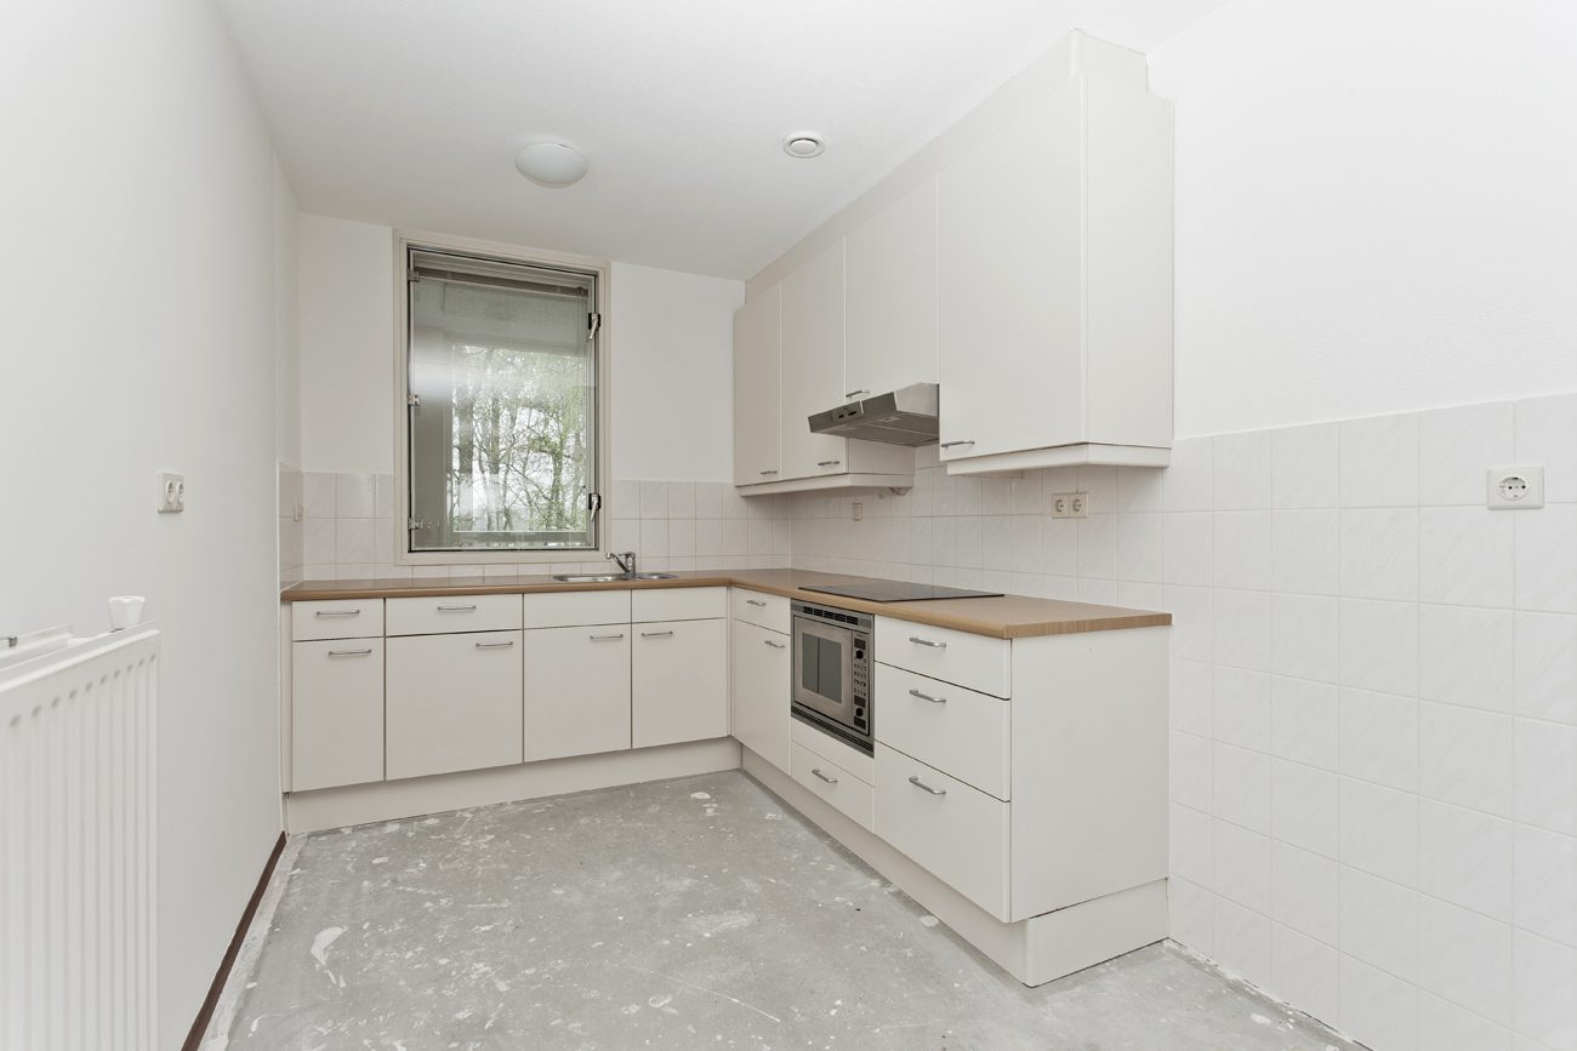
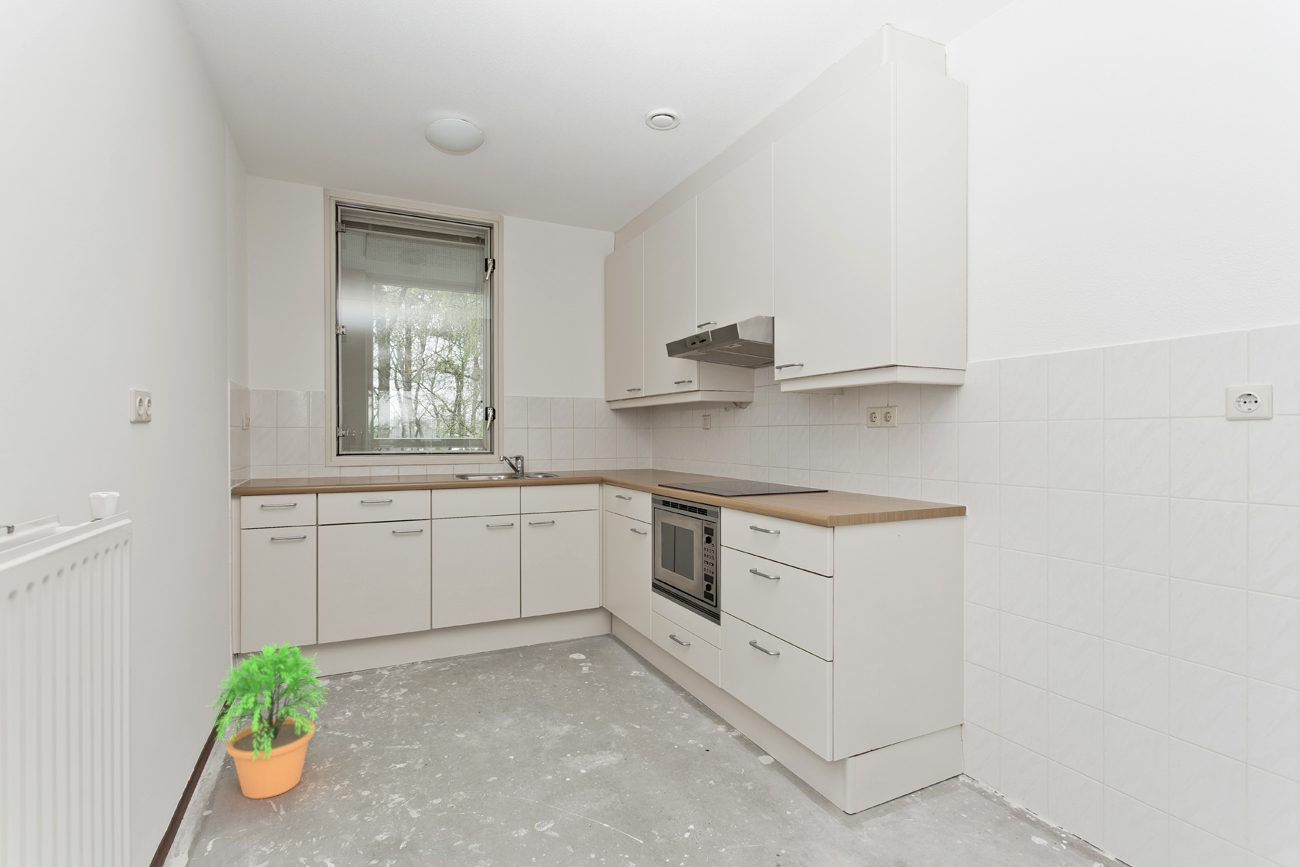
+ potted plant (270, 714)
